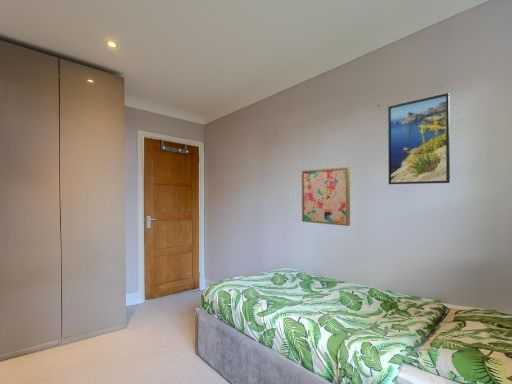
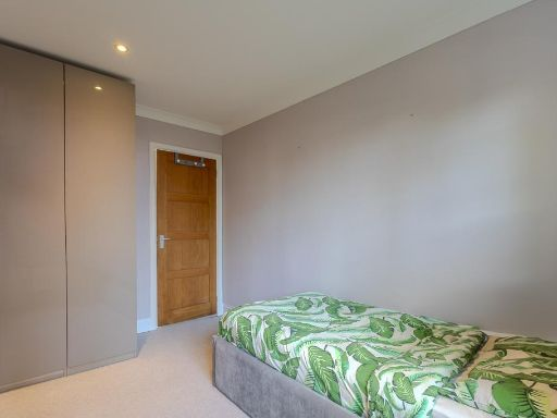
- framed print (416, 142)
- wall art (324, 196)
